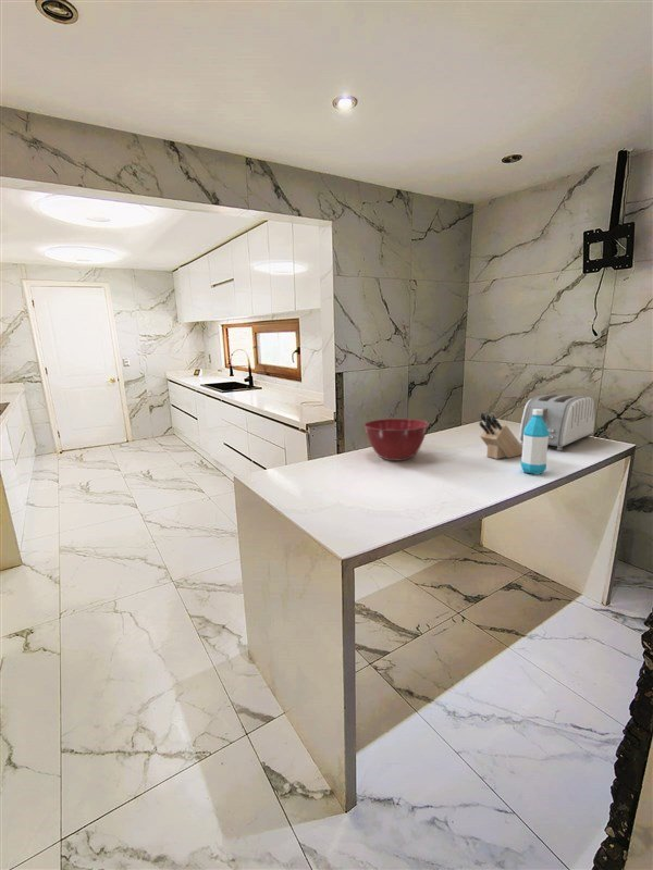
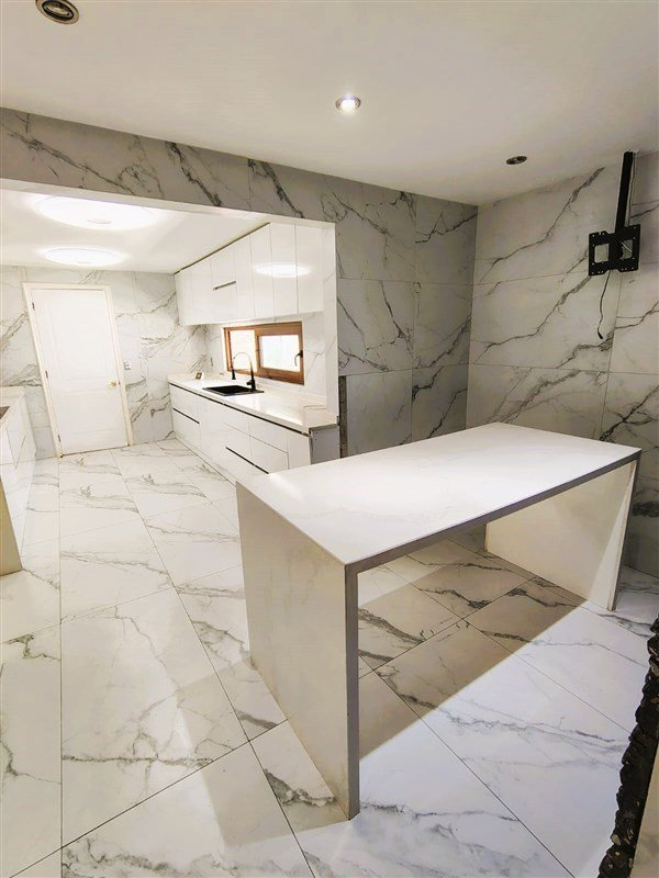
- knife block (501, 433)
- toaster (557, 419)
- mixing bowl (395, 439)
- water bottle (534, 440)
